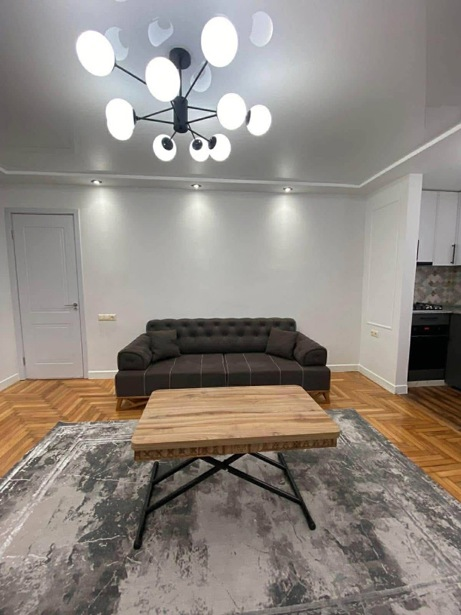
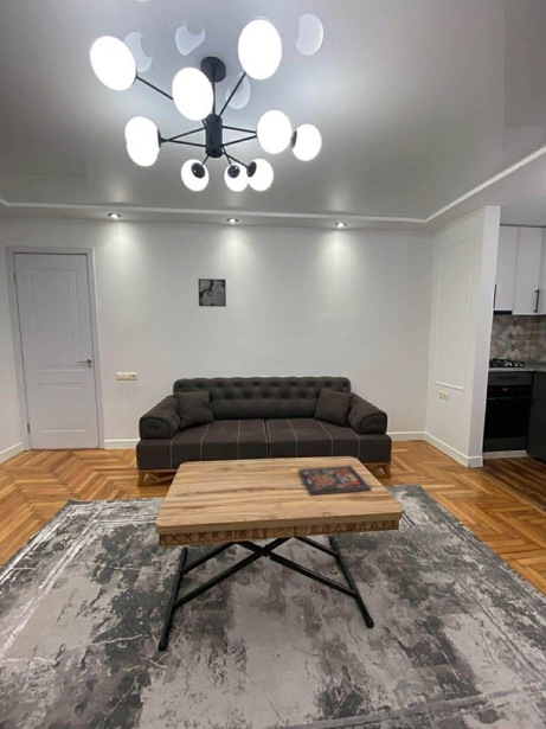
+ wall art (212, 293)
+ board game (330, 479)
